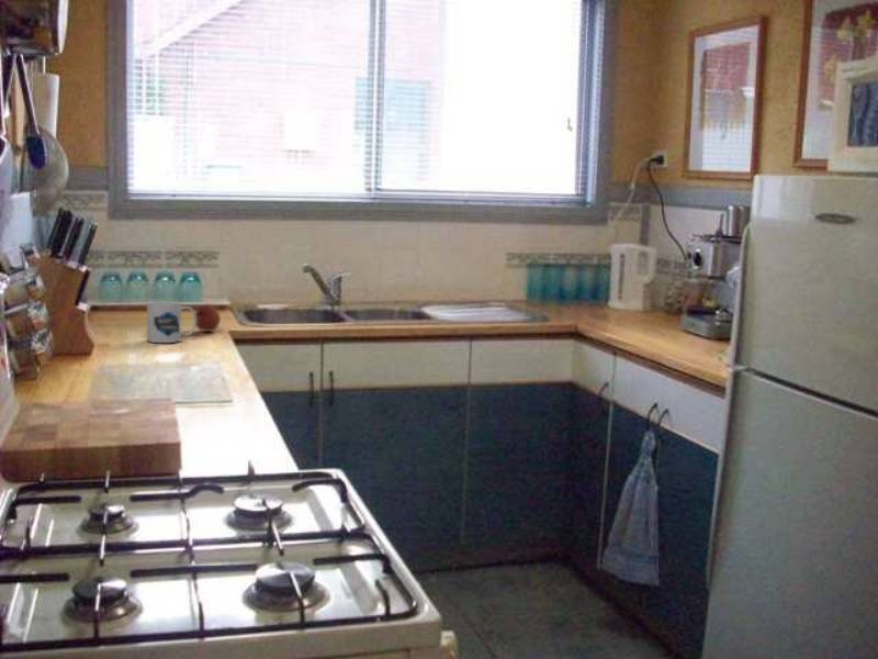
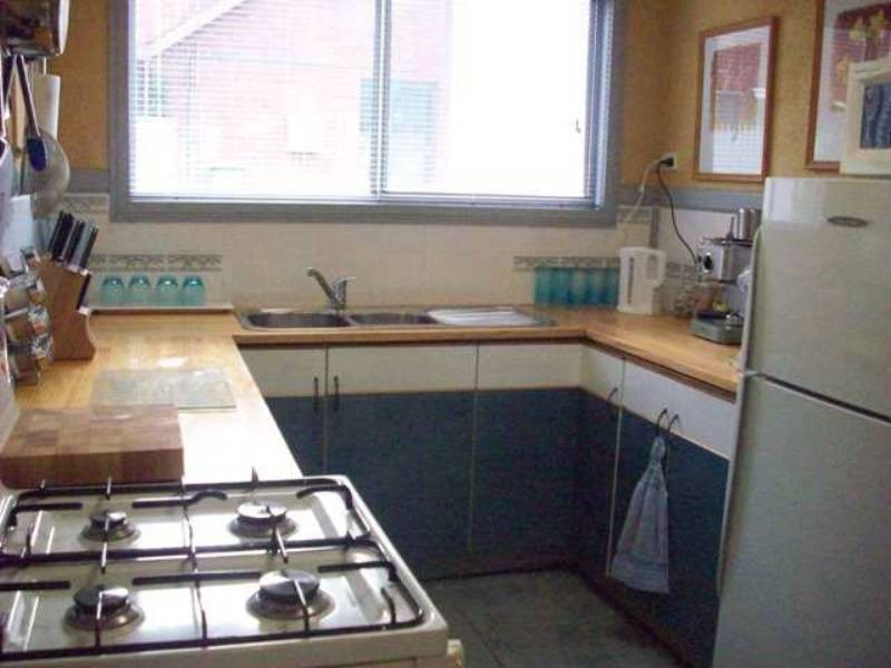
- mug (169, 321)
- fruit (206, 317)
